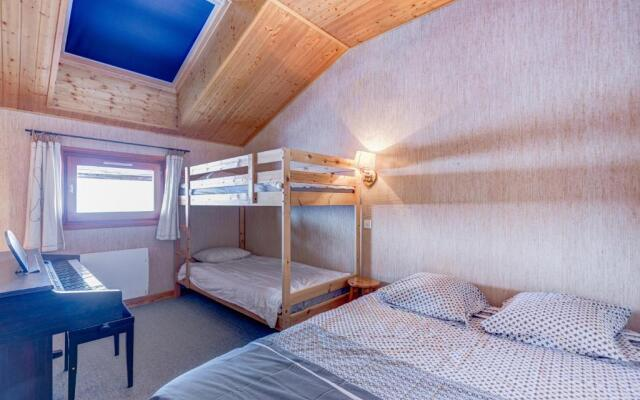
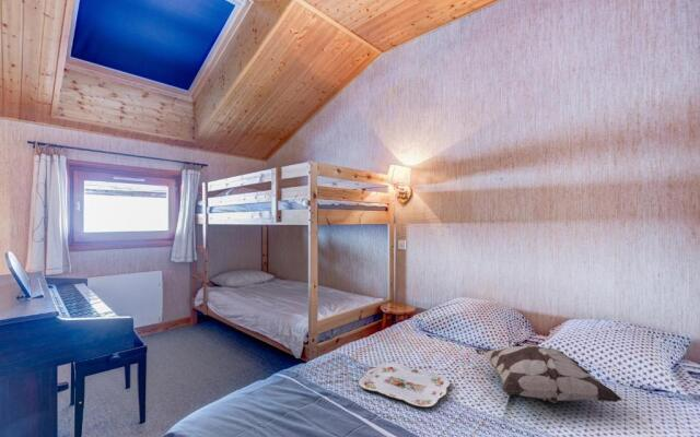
+ decorative pillow (536, 369)
+ serving tray (404, 382)
